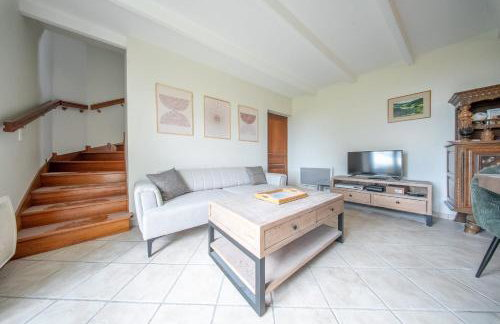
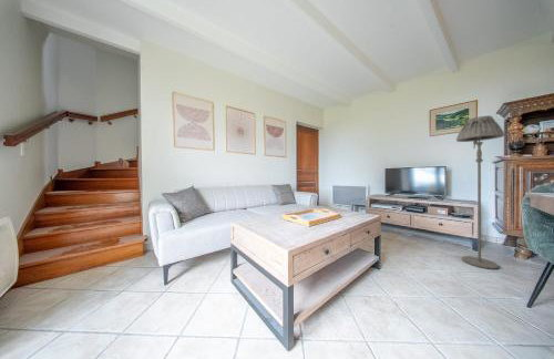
+ floor lamp (479, 191)
